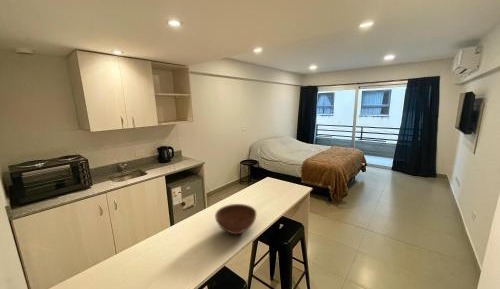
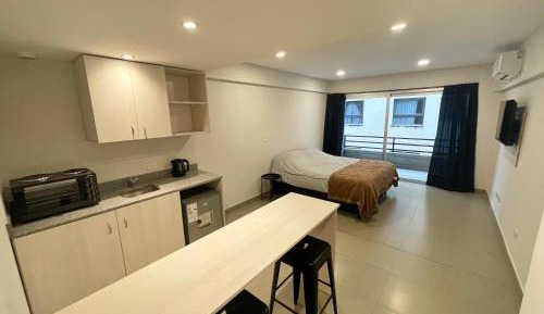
- bowl (236, 221)
